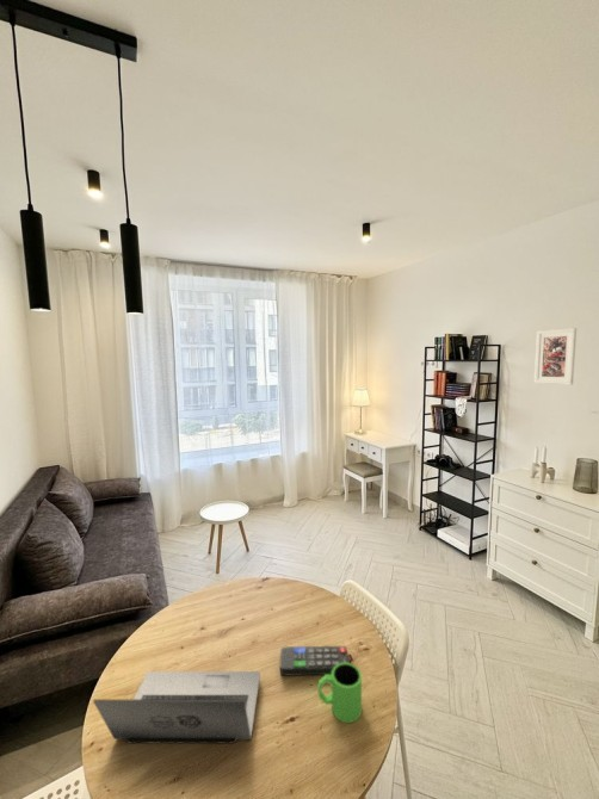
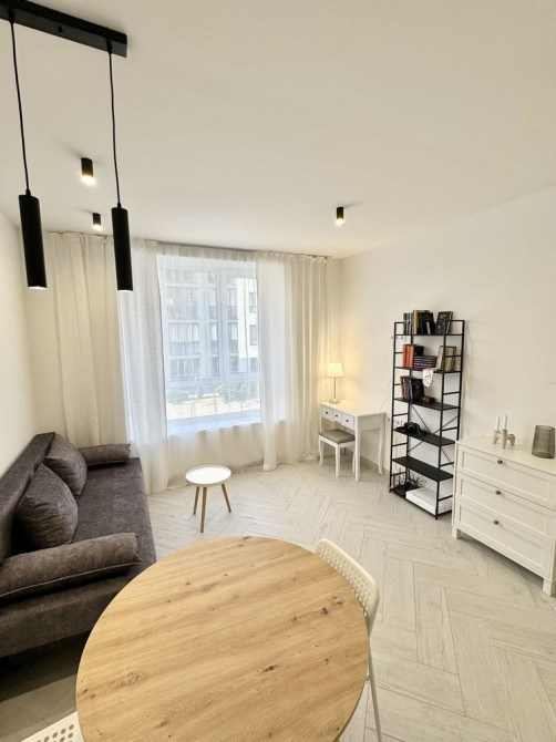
- laptop (189, 686)
- mug (339, 690)
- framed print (554, 357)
- remote control (314, 659)
